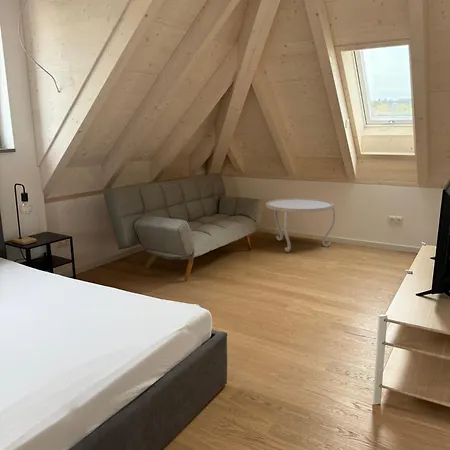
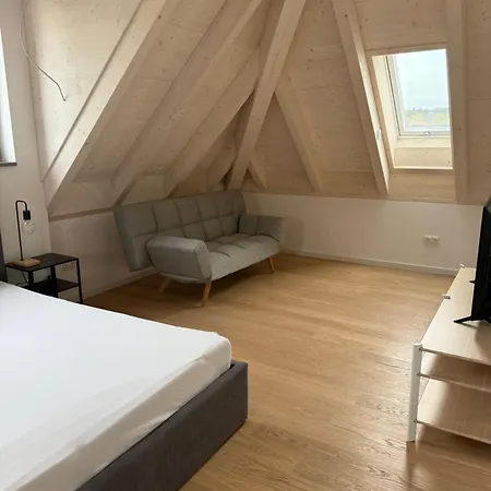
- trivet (286, 224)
